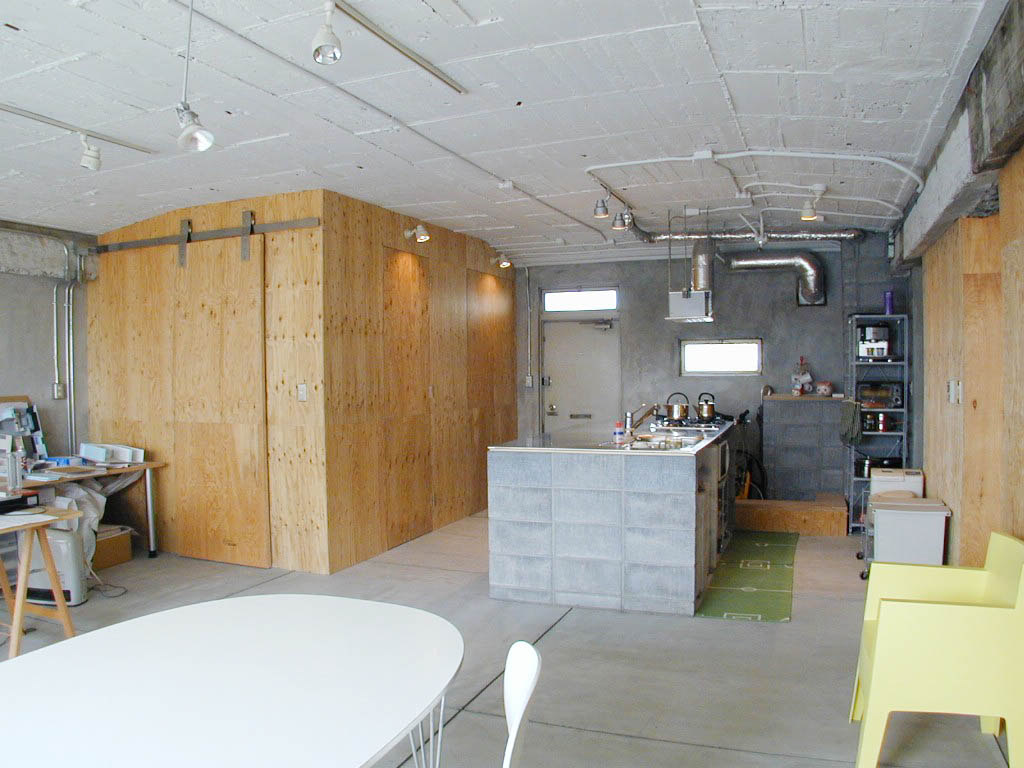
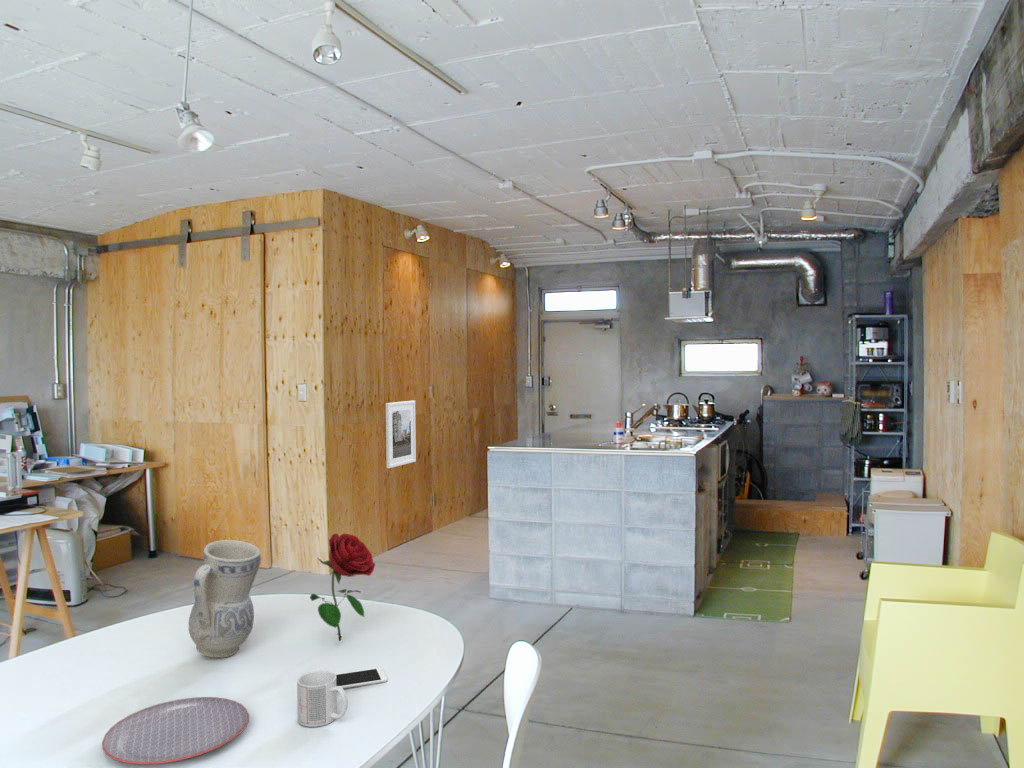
+ vase (224, 599)
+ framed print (401, 433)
+ plate (178, 732)
+ cell phone (351, 679)
+ flower (344, 589)
+ mug (324, 699)
